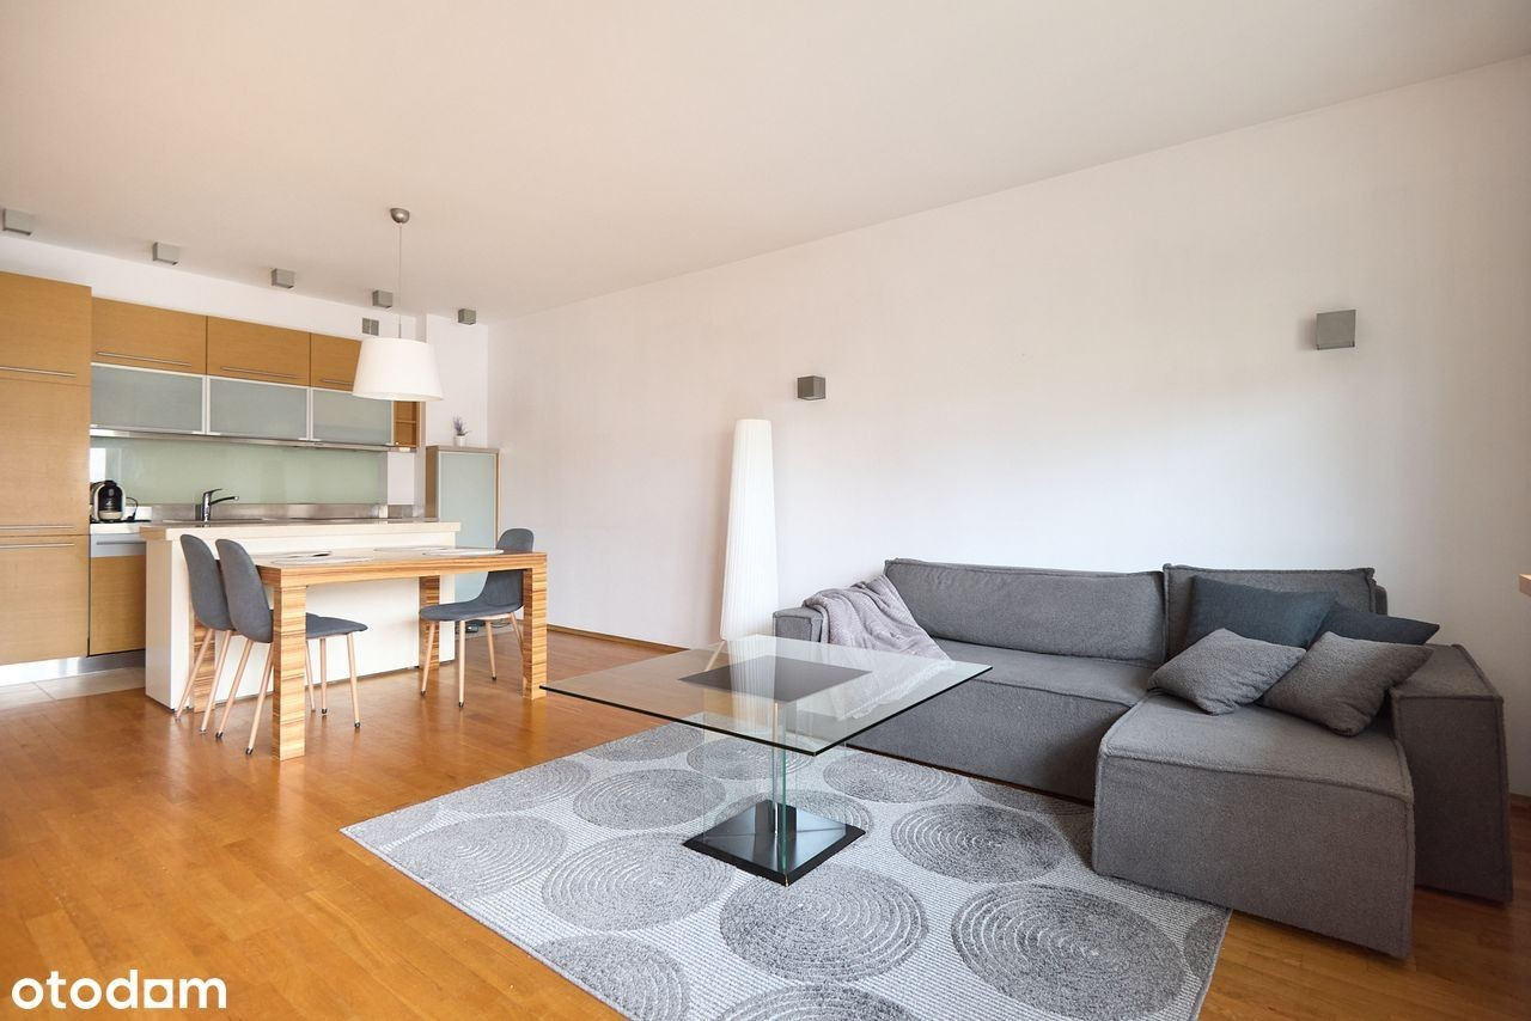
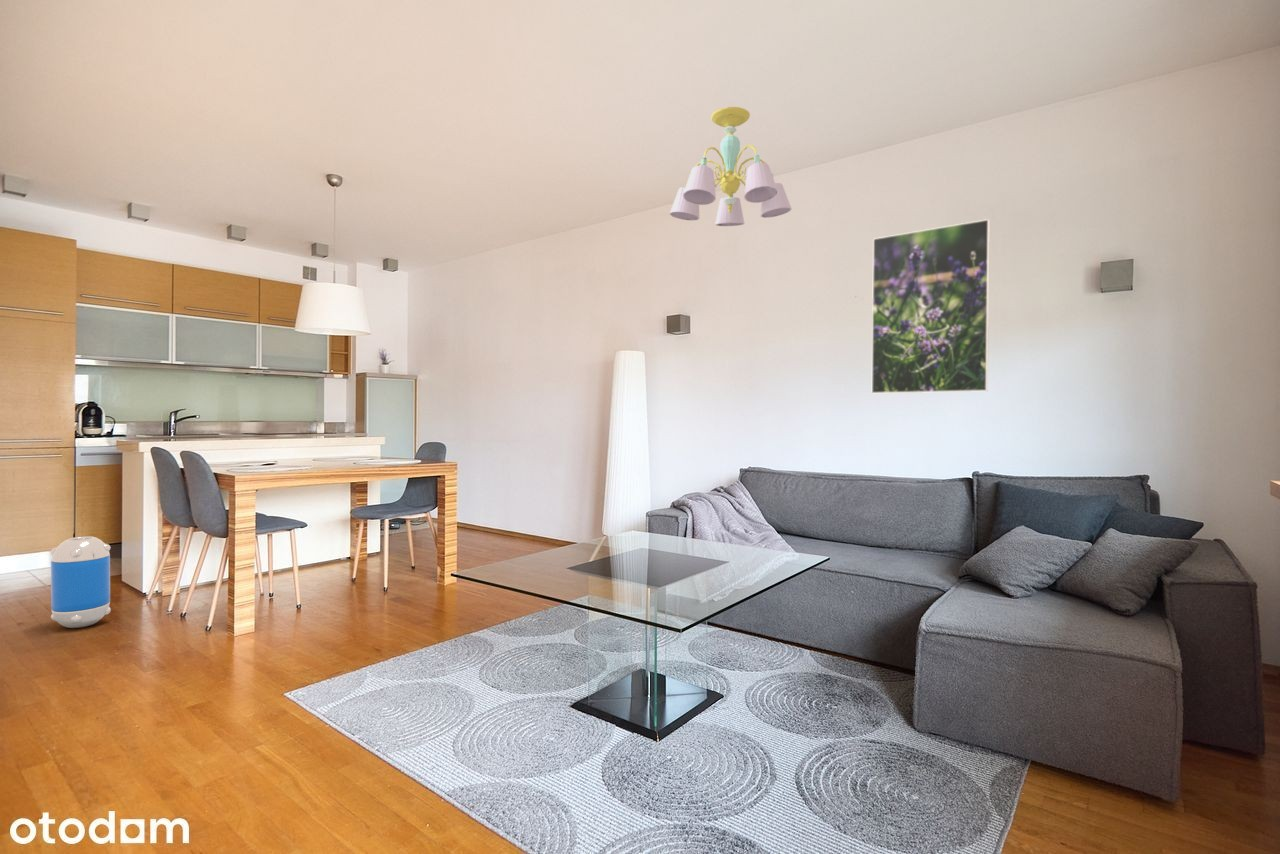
+ trash can (81, 581)
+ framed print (927, 311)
+ chandelier (730, 166)
